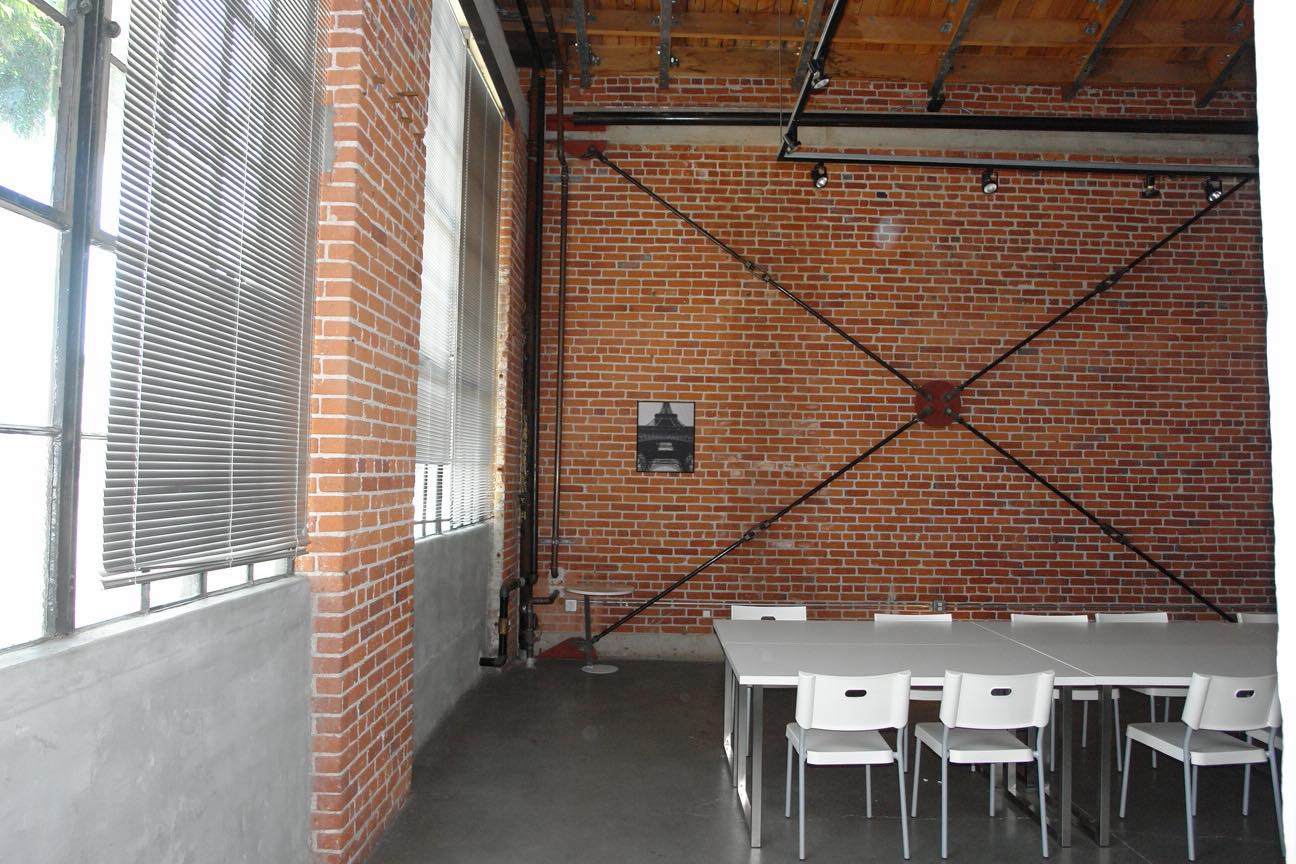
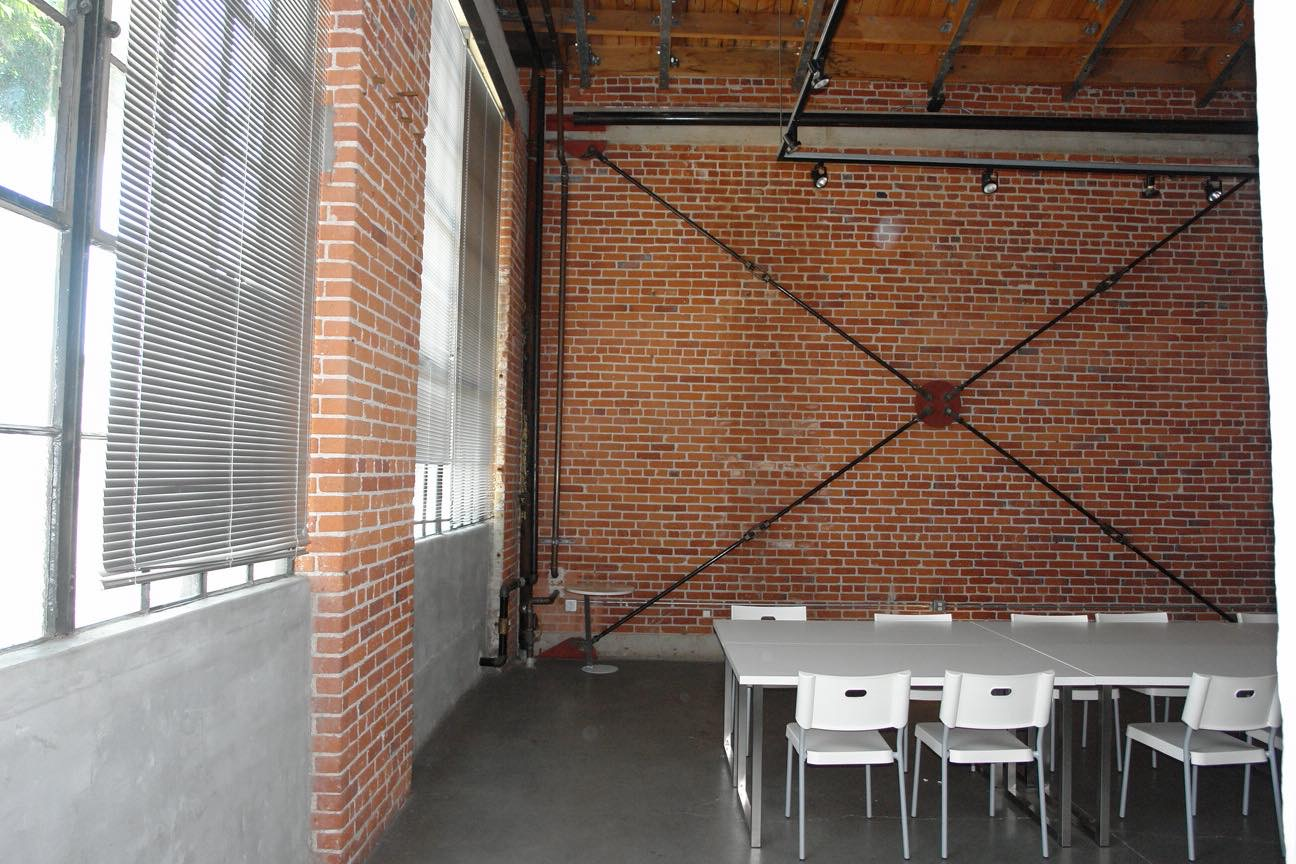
- wall art (665, 437)
